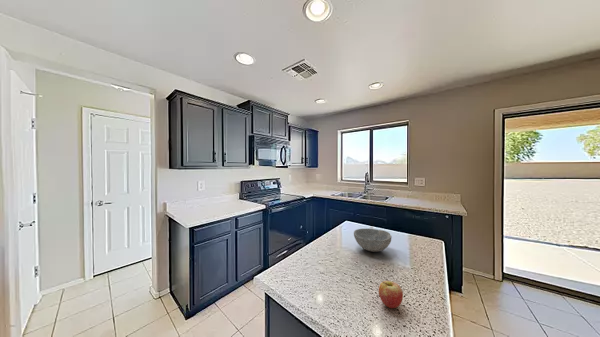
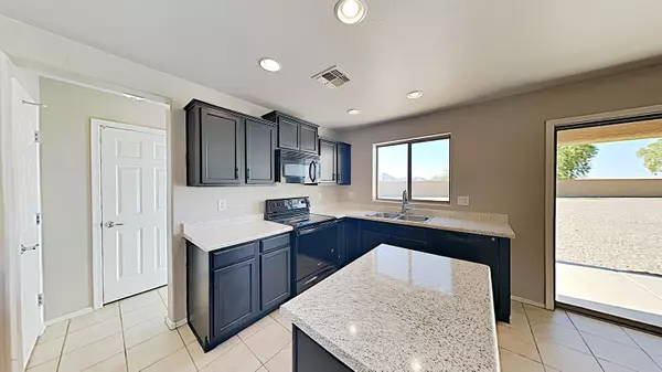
- bowl (372, 241)
- fruit (390, 293)
